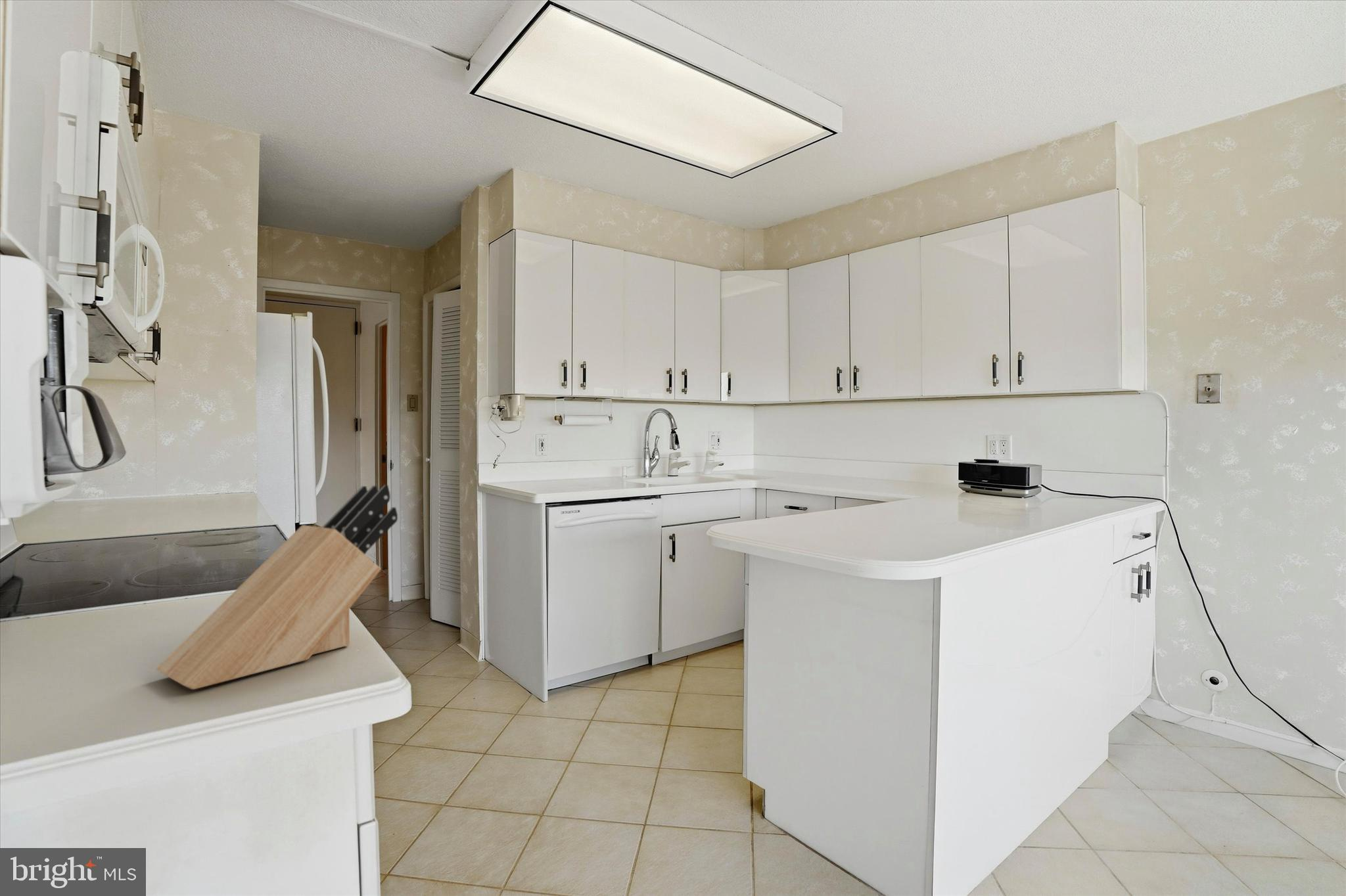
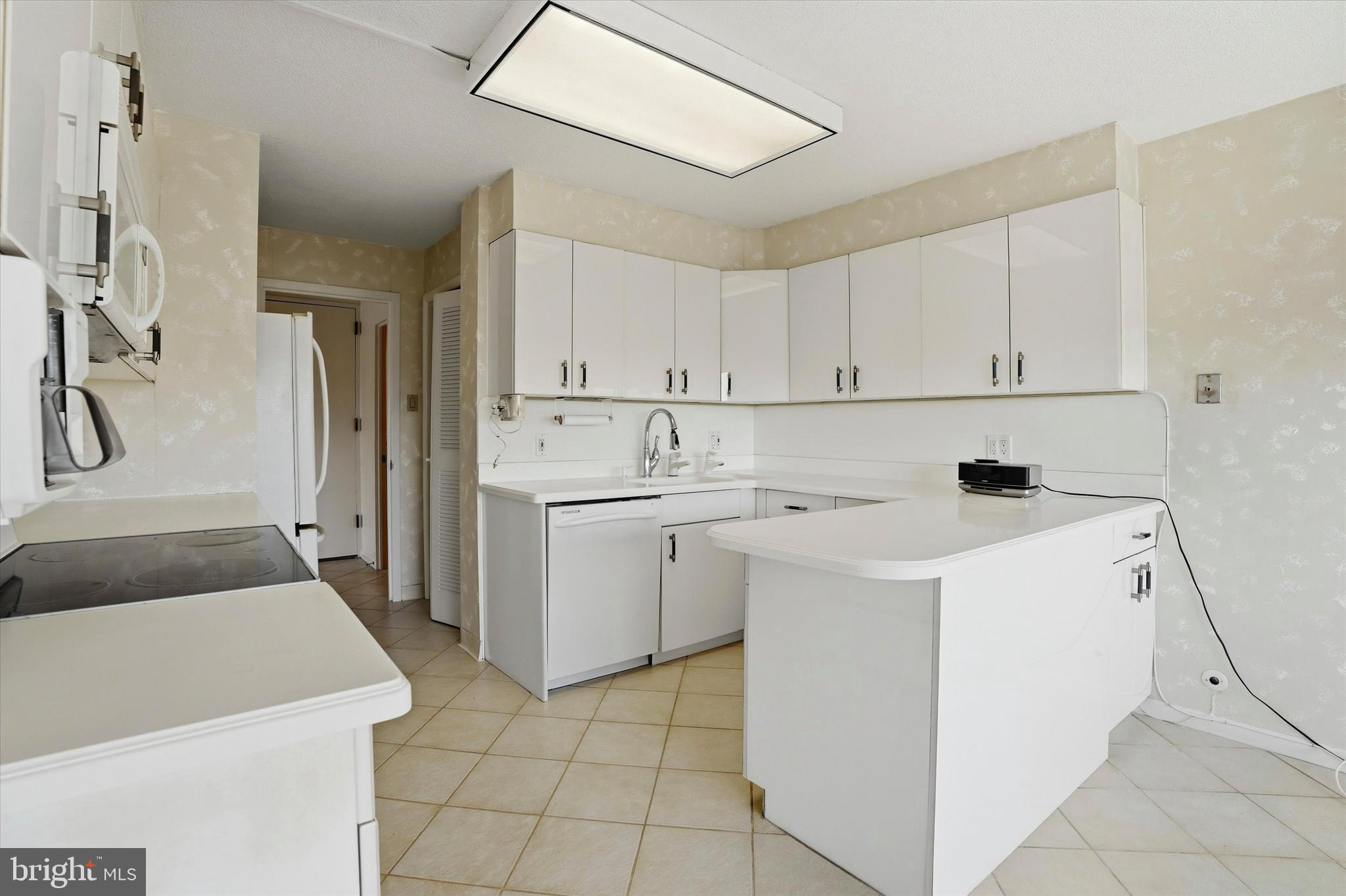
- knife block (294, 570)
